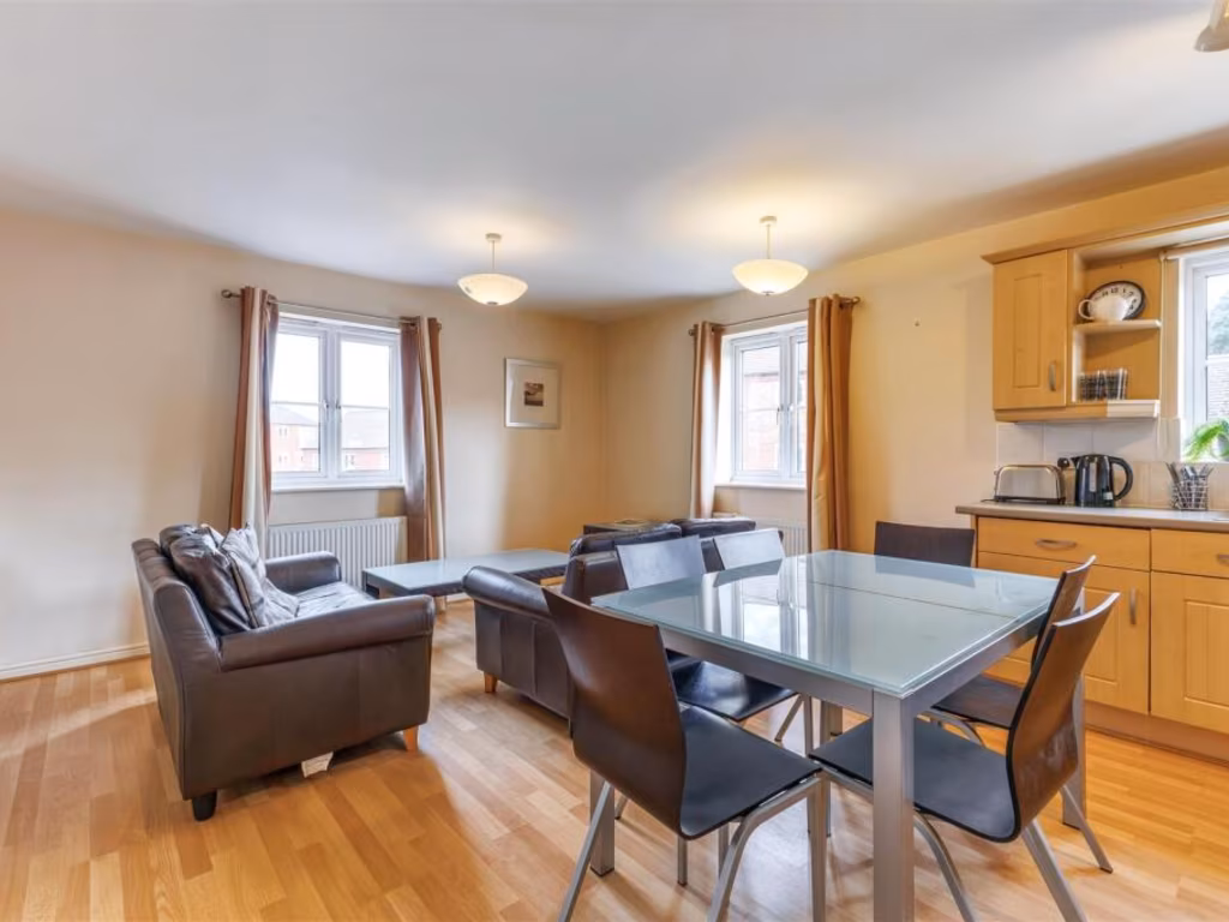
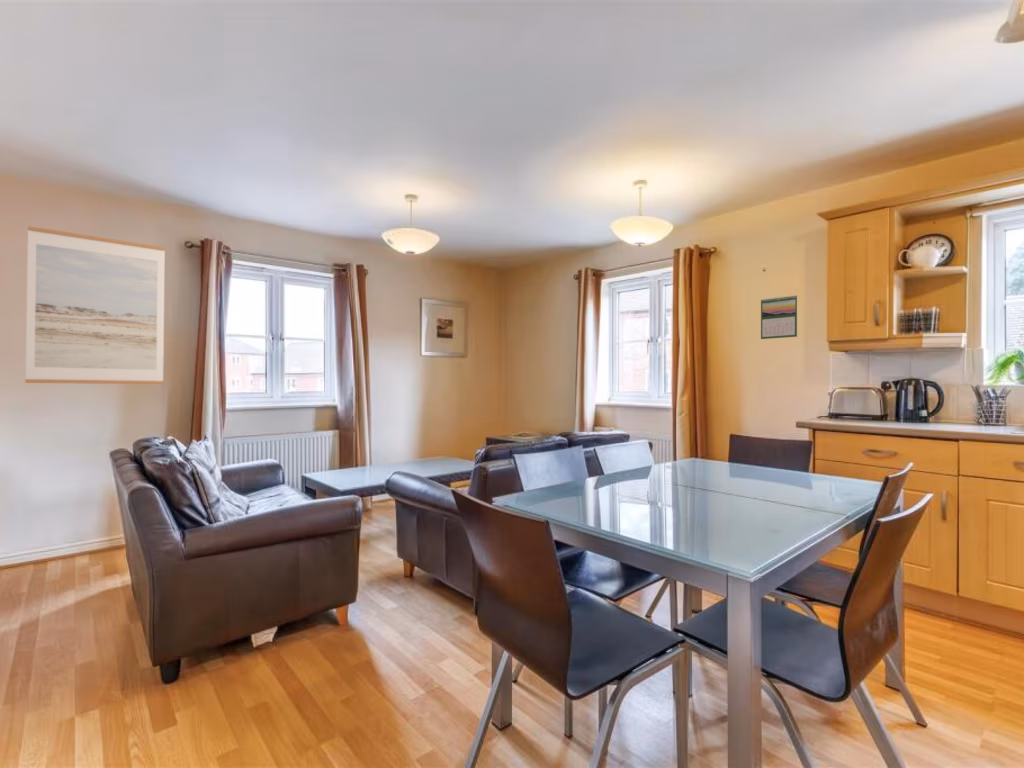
+ calendar (778, 317)
+ wall art (100, 310)
